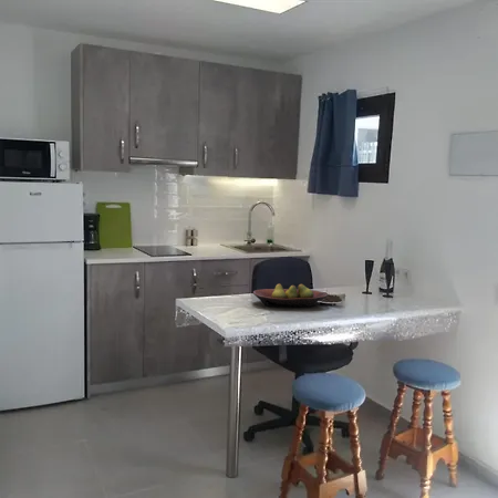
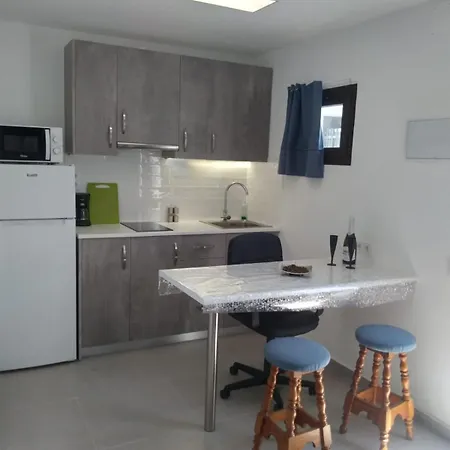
- fruit bowl (289, 294)
